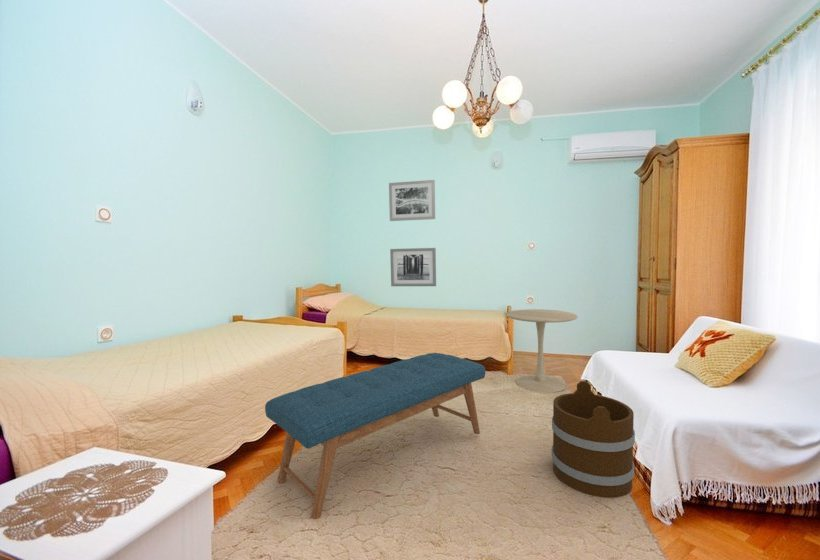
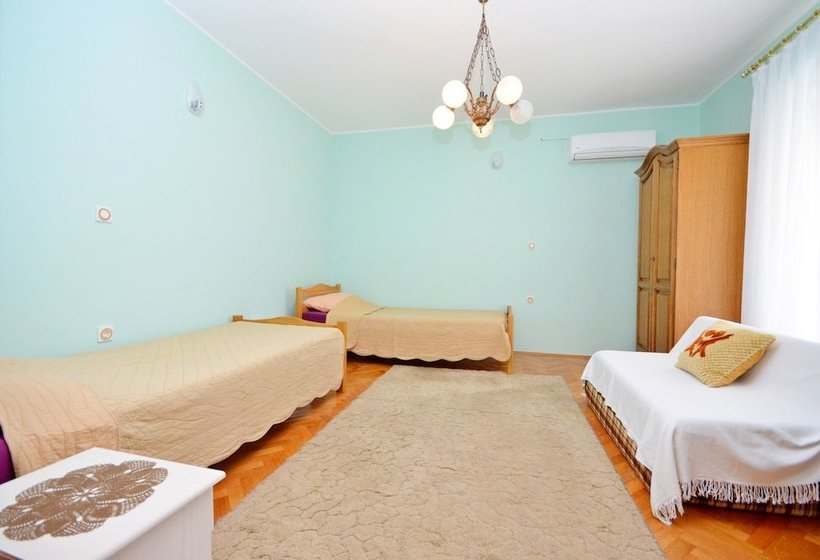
- wall art (411, 200)
- side table (540, 349)
- bucket (591, 434)
- wall art (413, 267)
- bench (389, 415)
